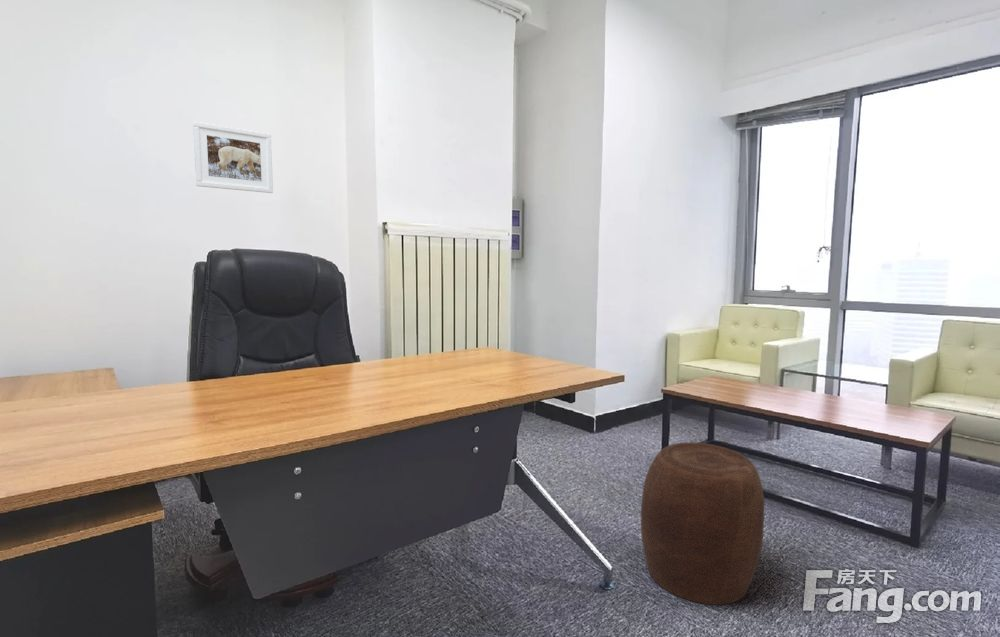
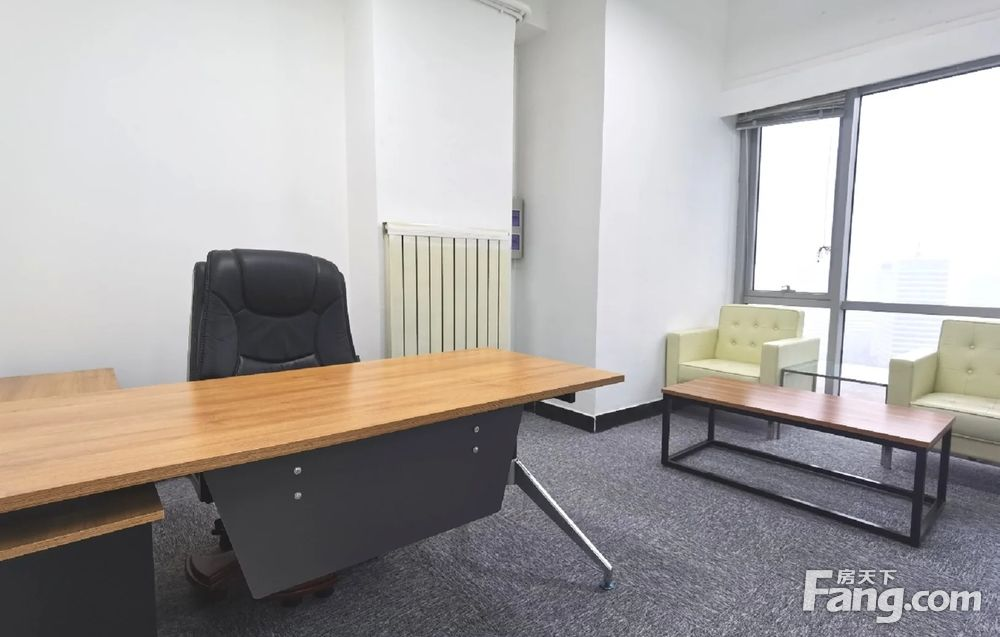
- stool (699, 515)
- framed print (234, 159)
